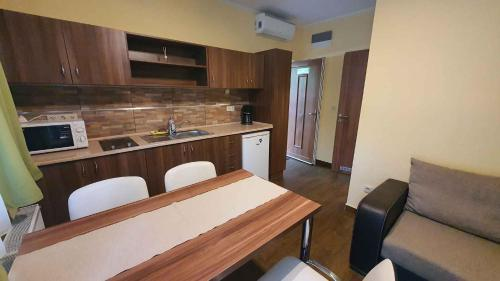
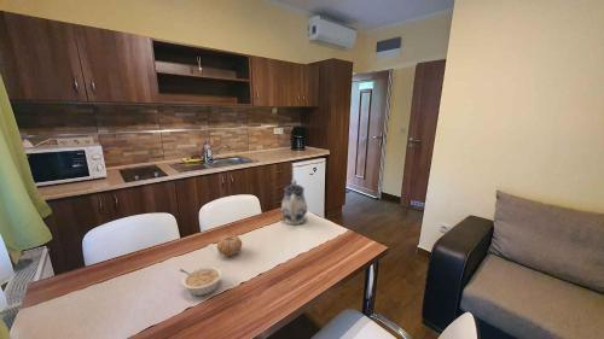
+ fruit (230, 245)
+ legume (201, 281)
+ teapot (294, 200)
